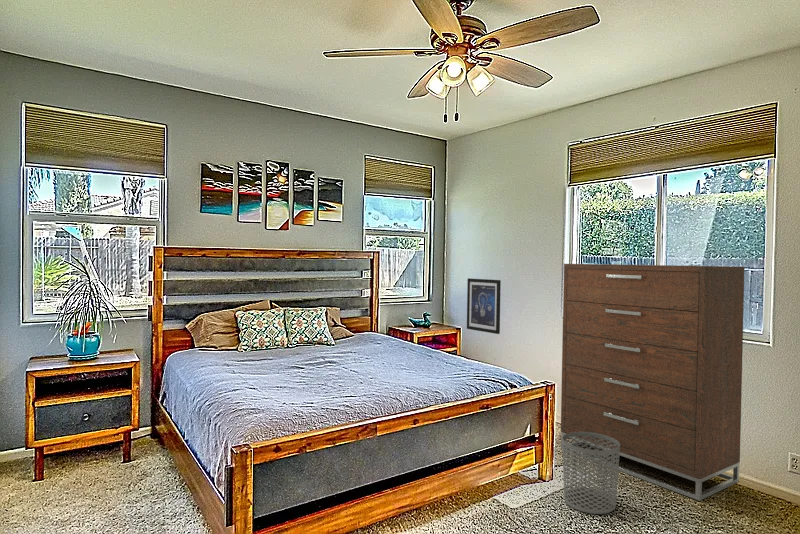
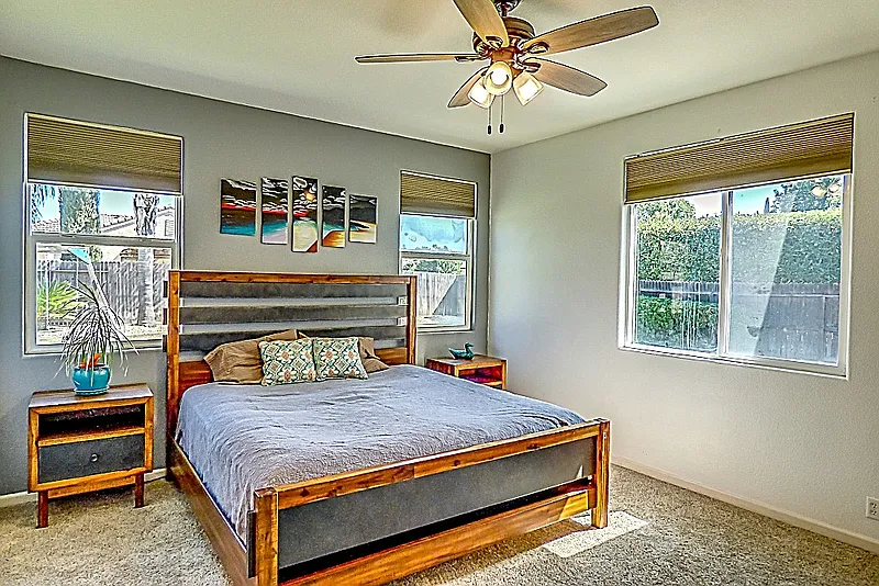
- dresser (644, 365)
- waste bin (590, 472)
- wall art (483, 305)
